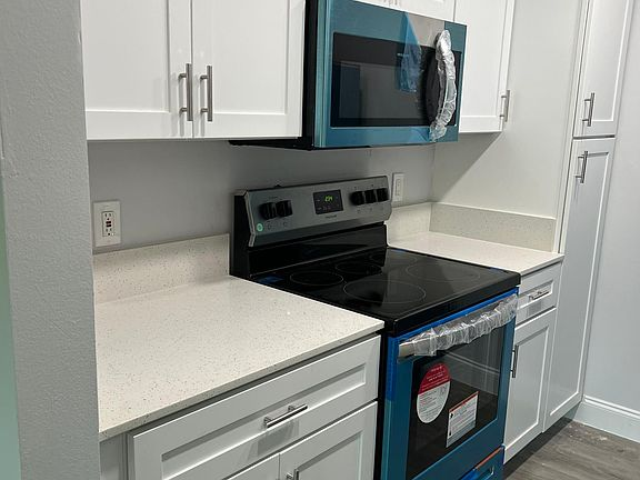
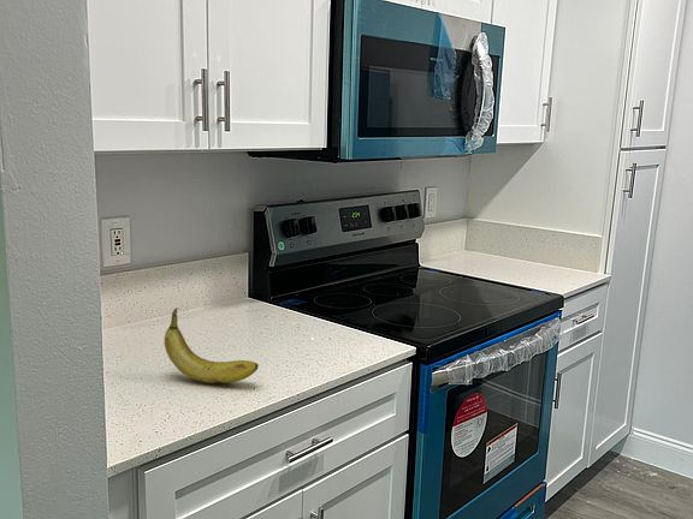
+ fruit (206, 359)
